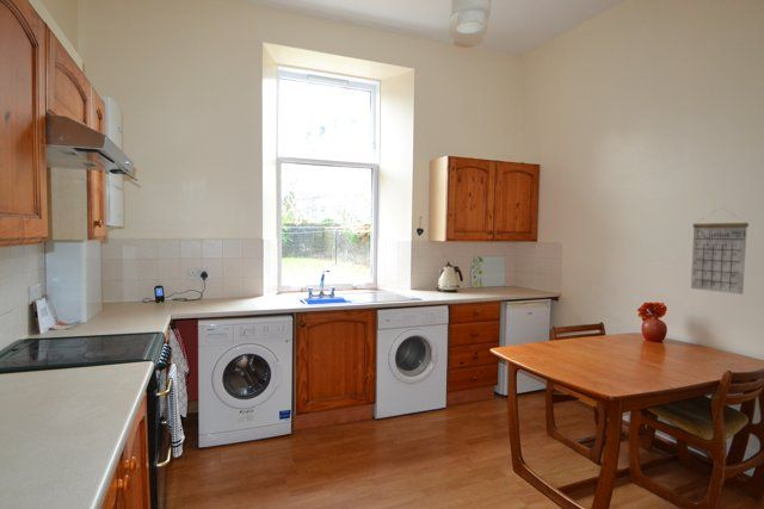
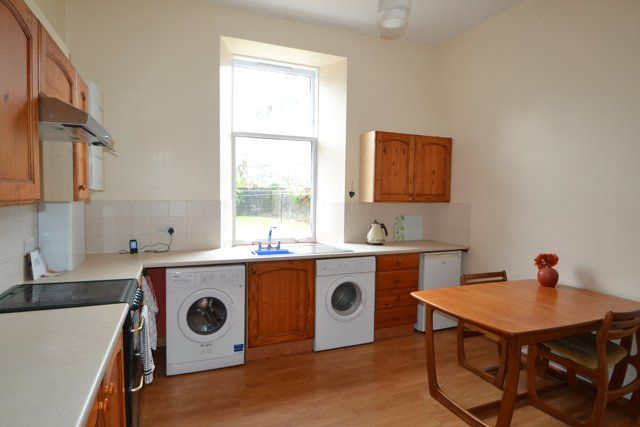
- calendar (717, 249)
